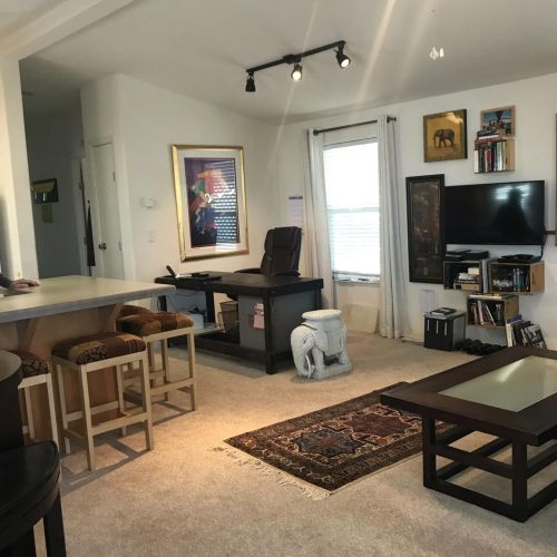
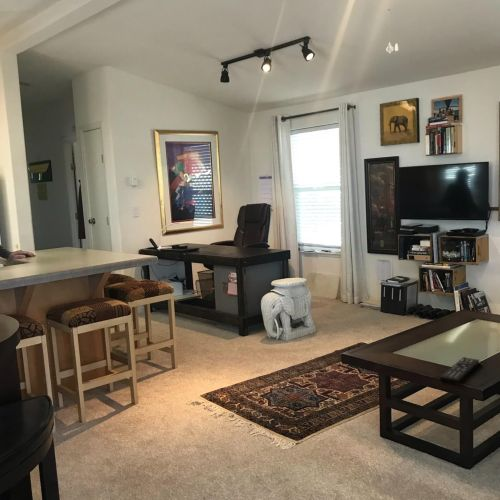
+ remote control (460, 369)
